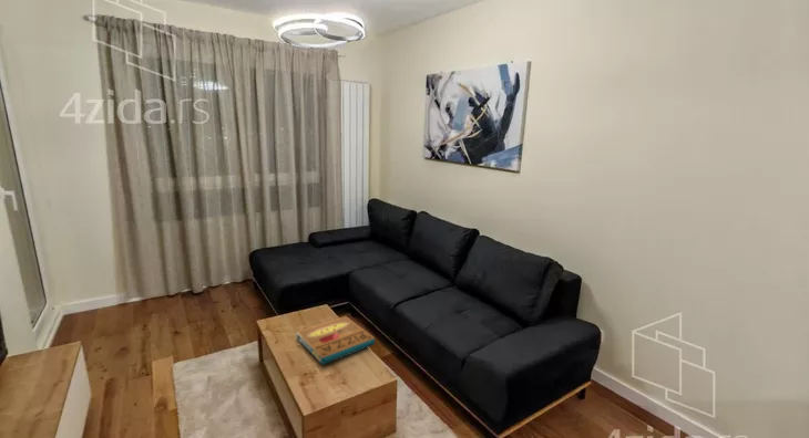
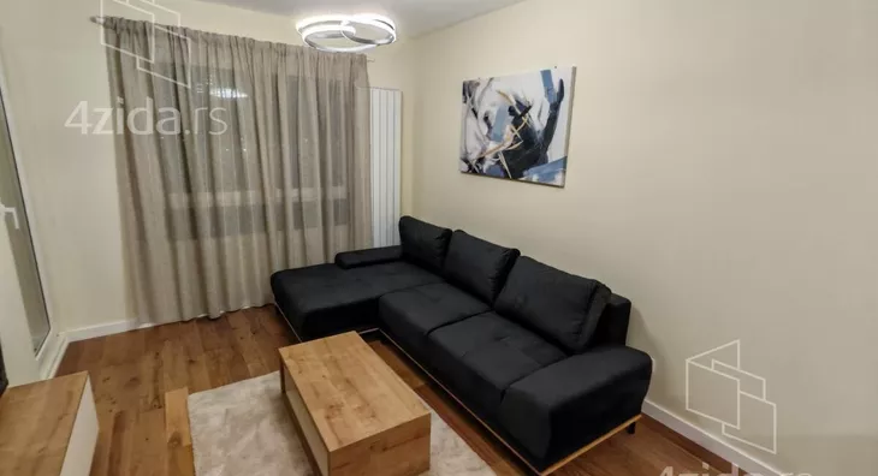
- pizza box (335, 337)
